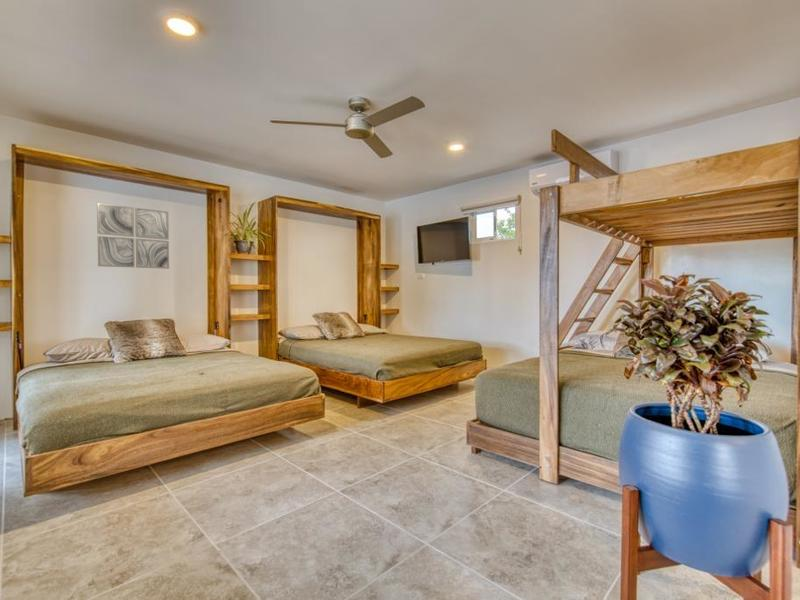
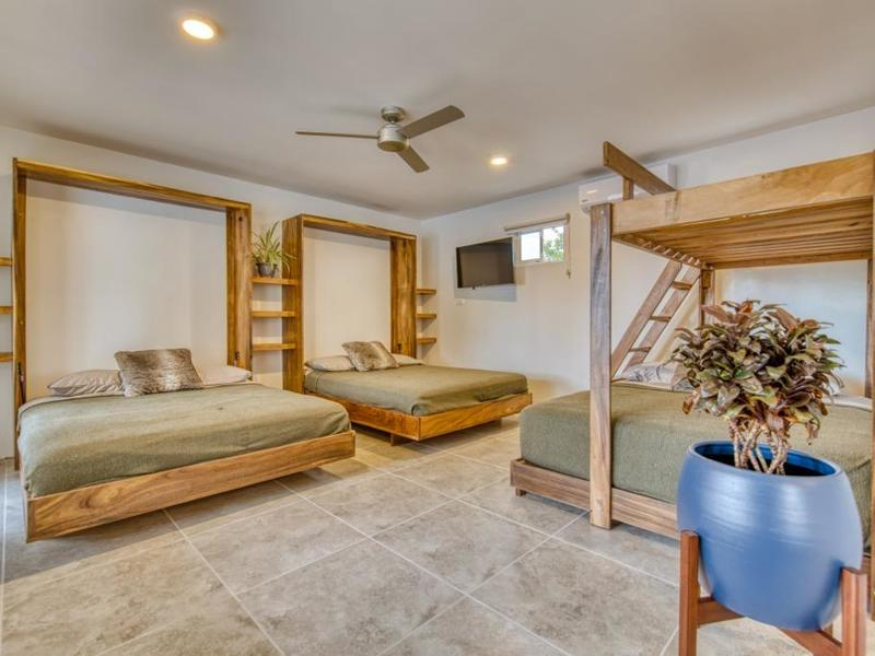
- wall art (133, 238)
